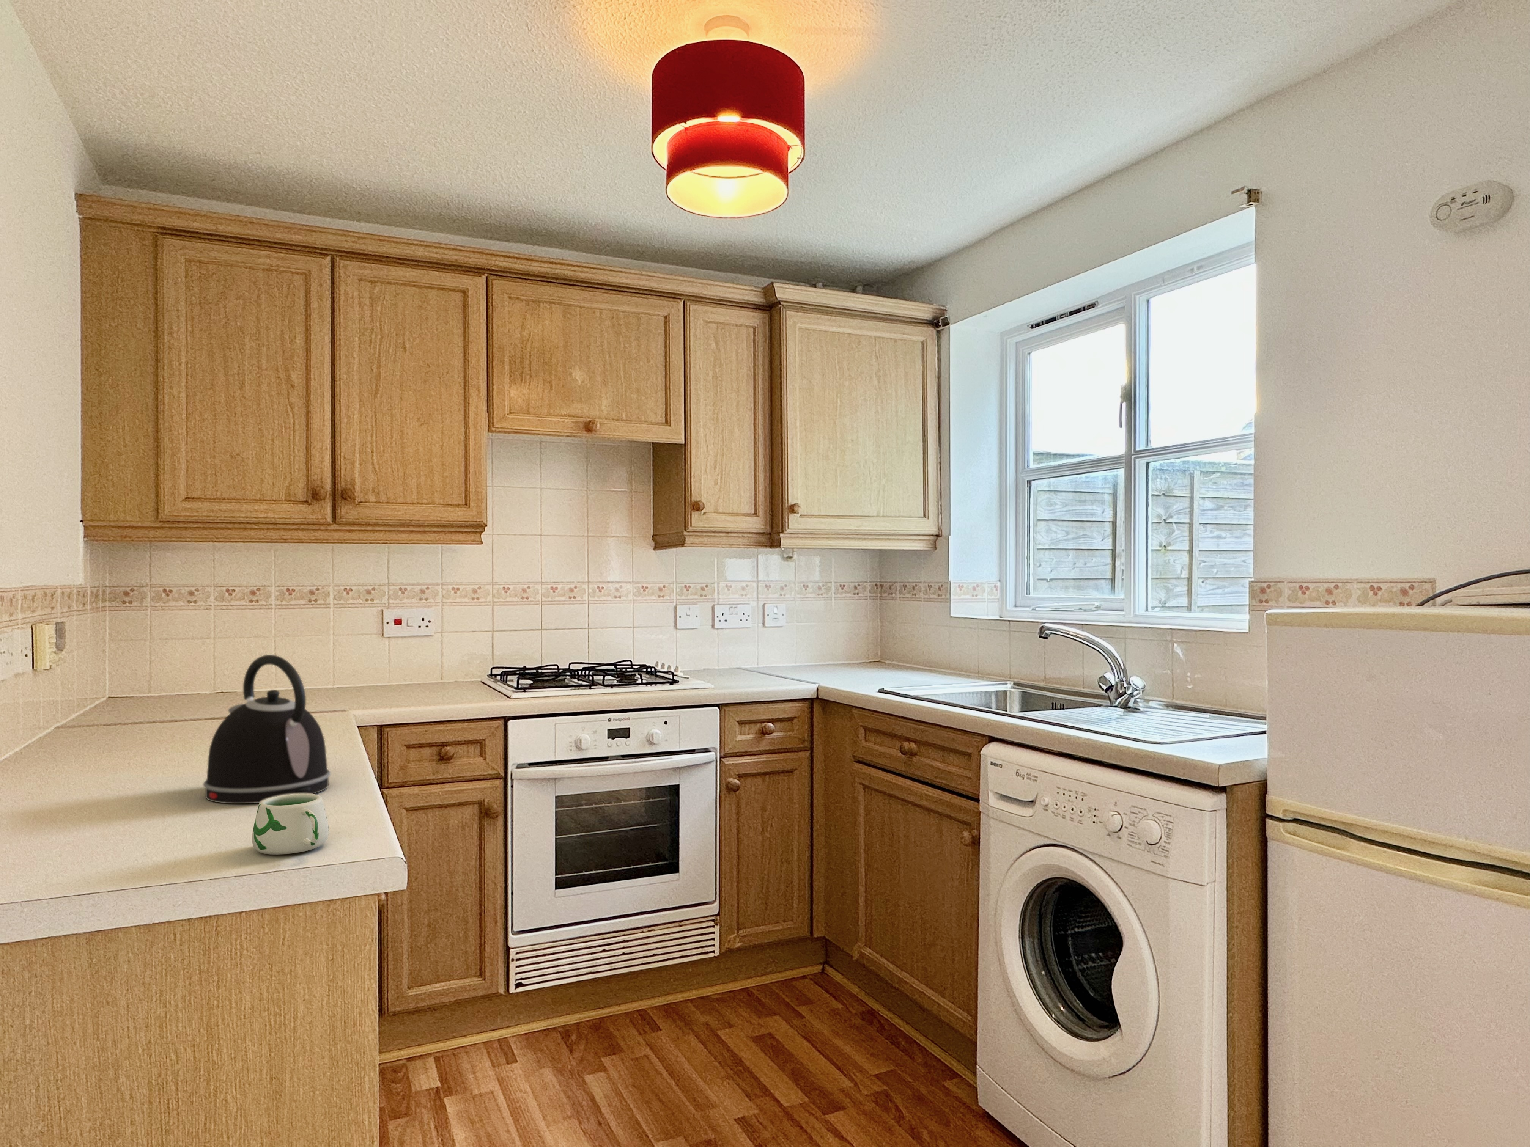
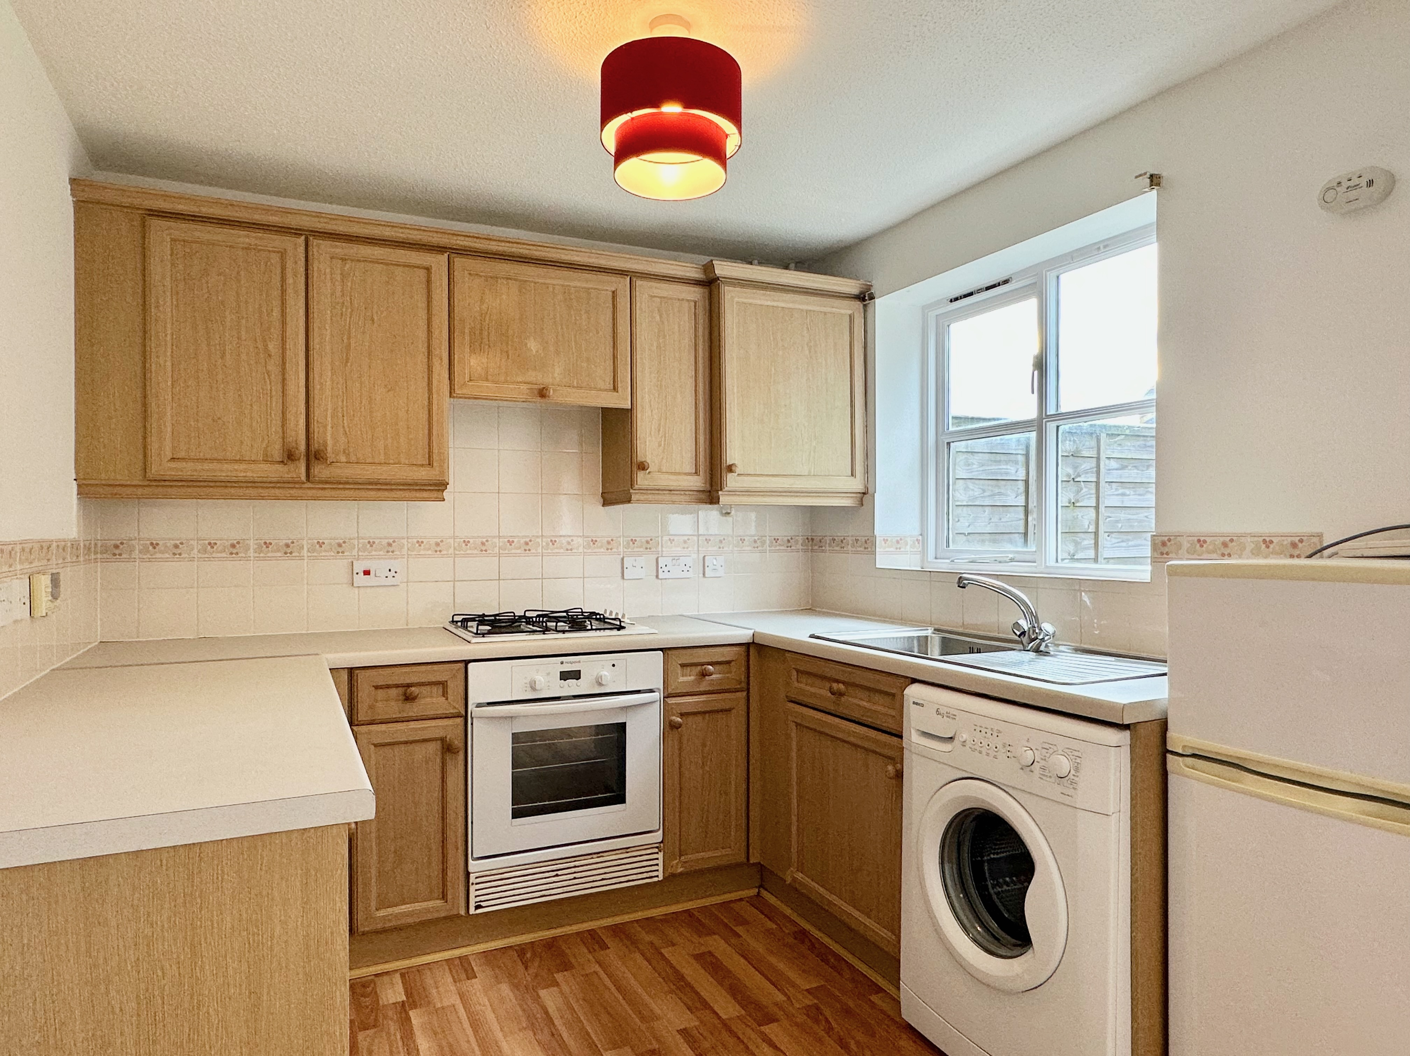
- kettle (269, 722)
- mug (296, 825)
